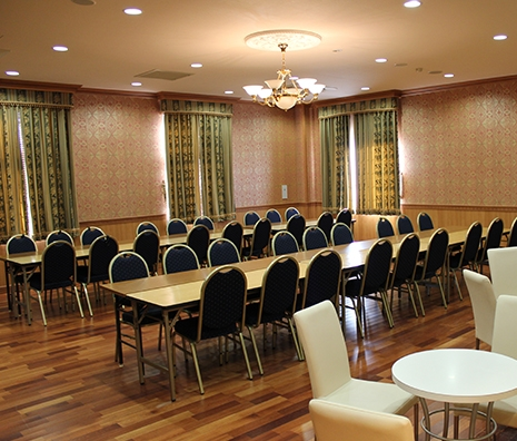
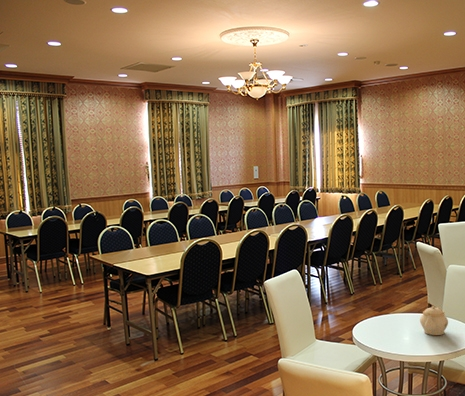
+ teapot (434, 319)
